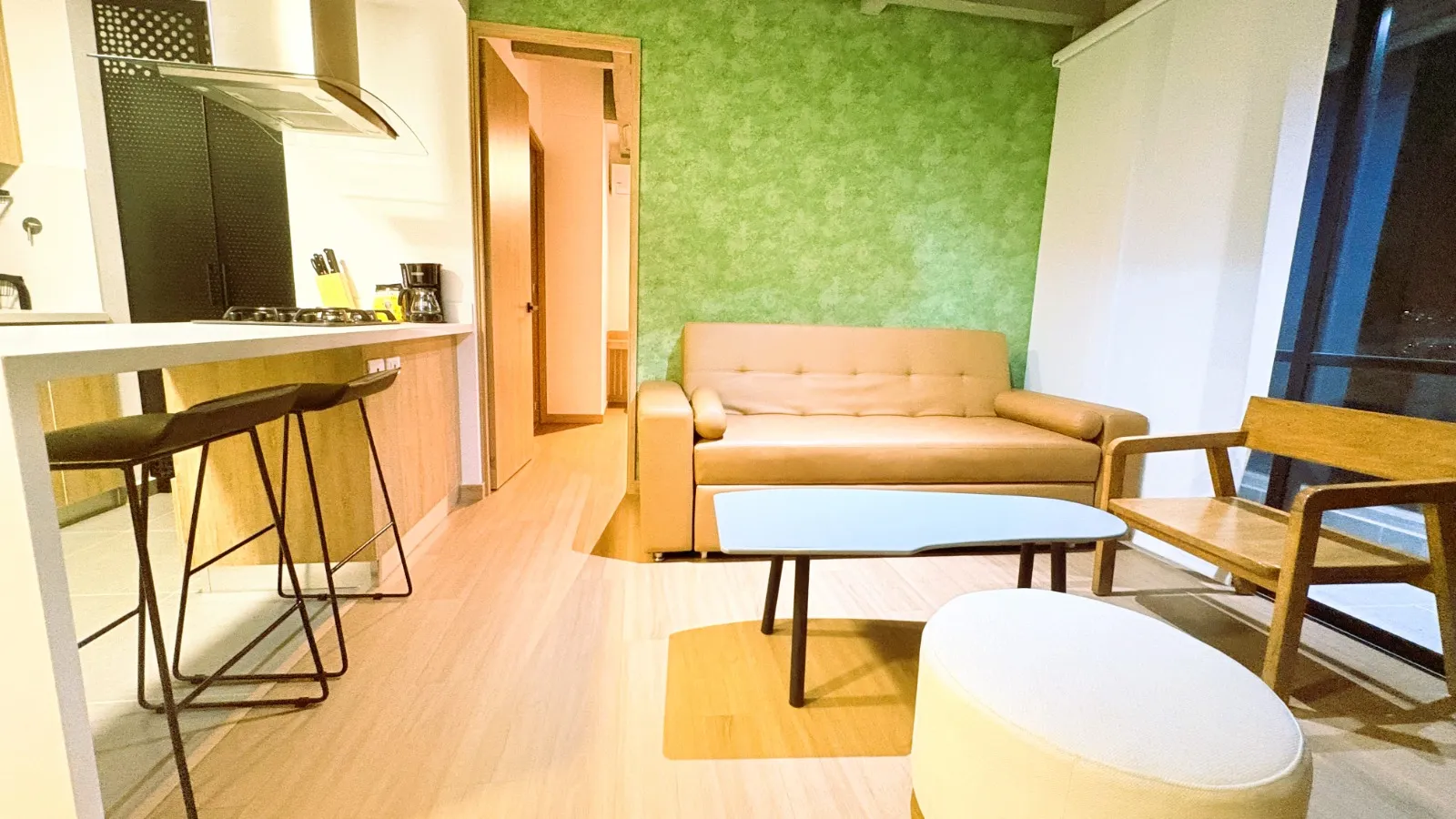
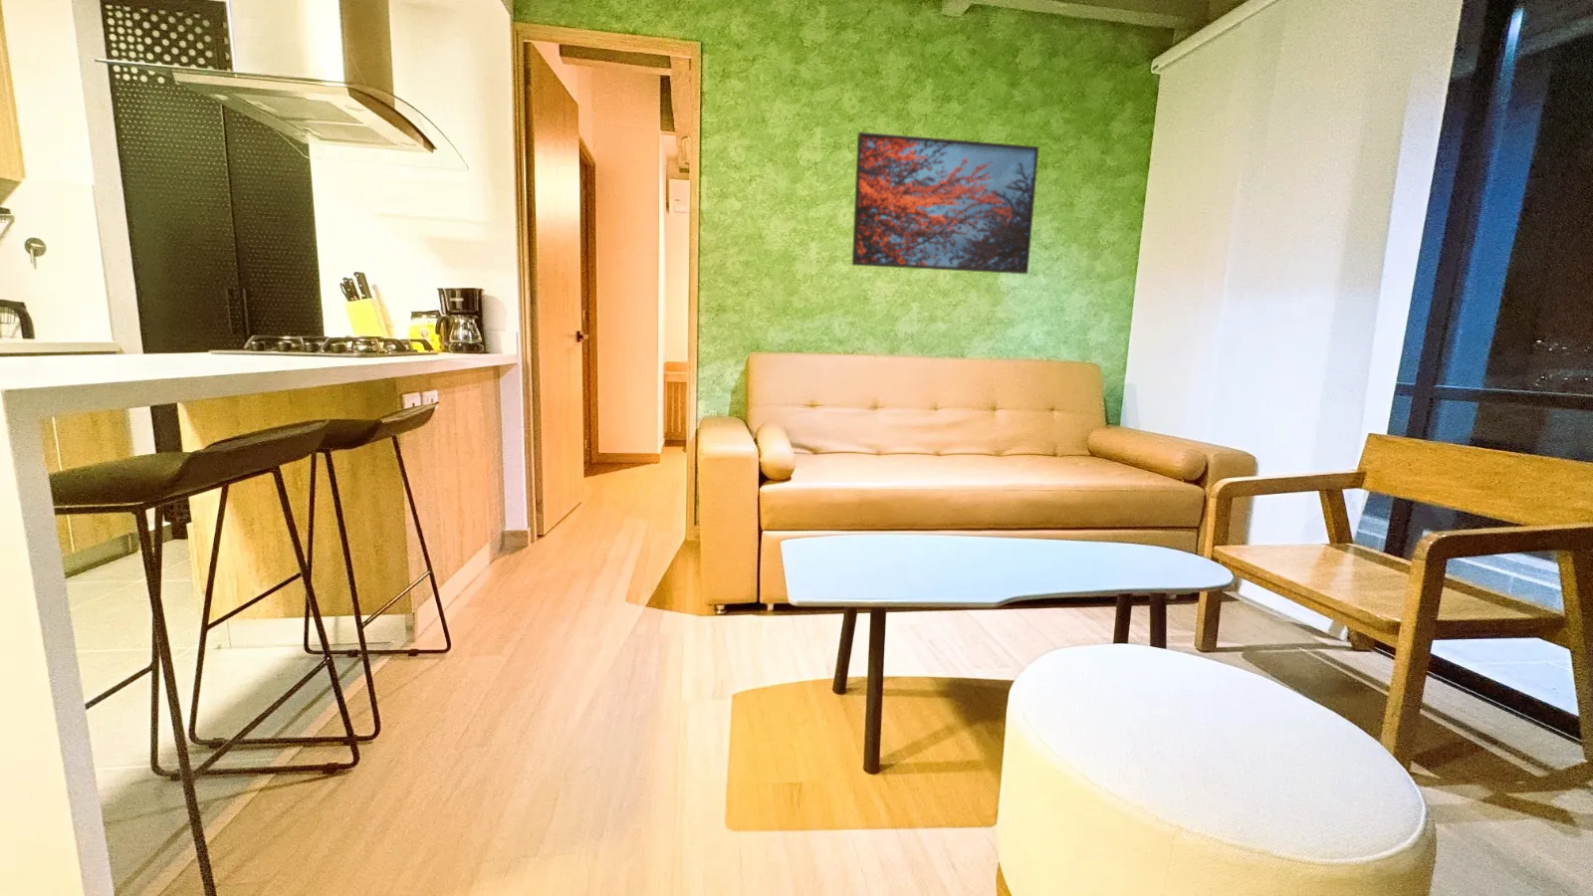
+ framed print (945, 205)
